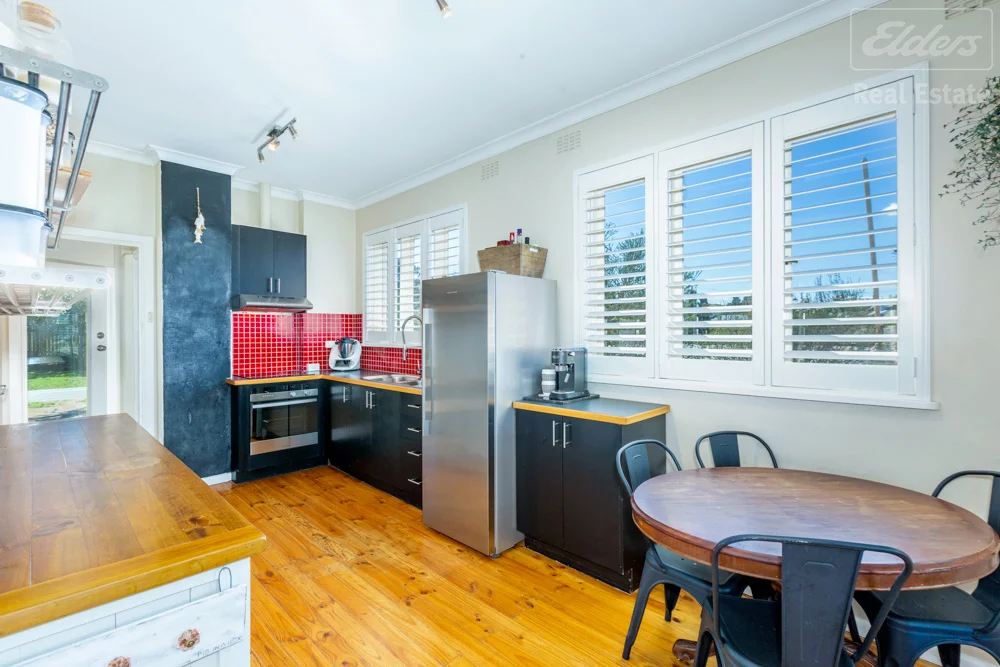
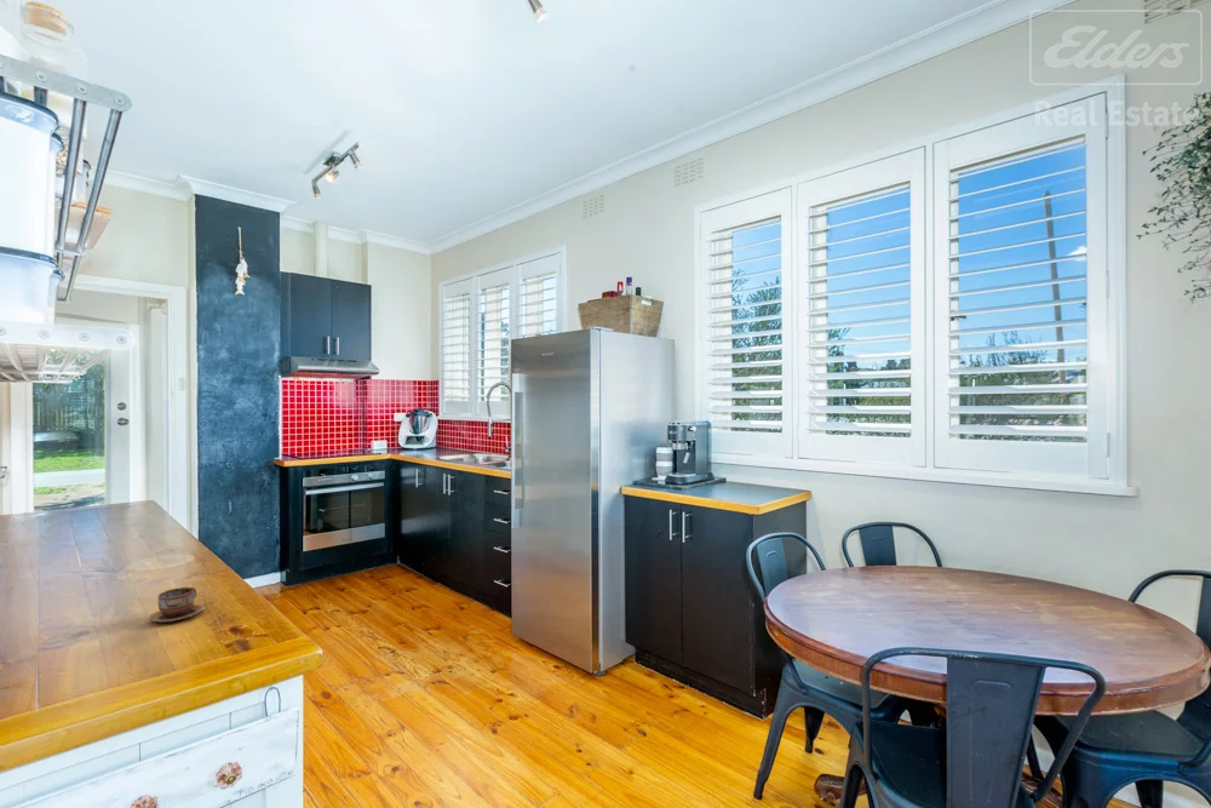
+ cup (178, 603)
